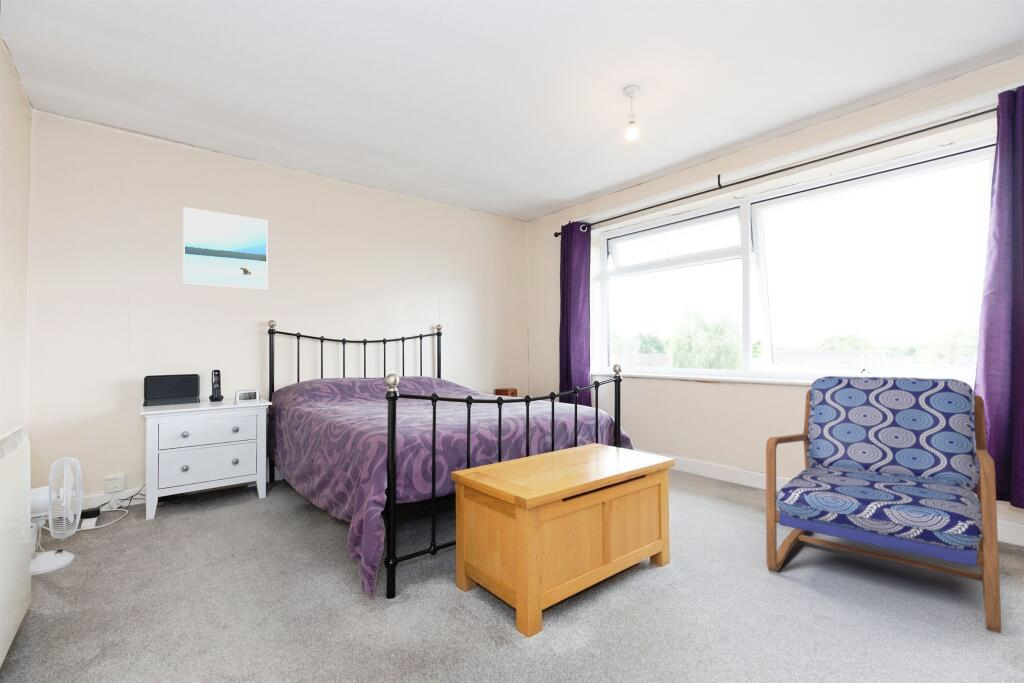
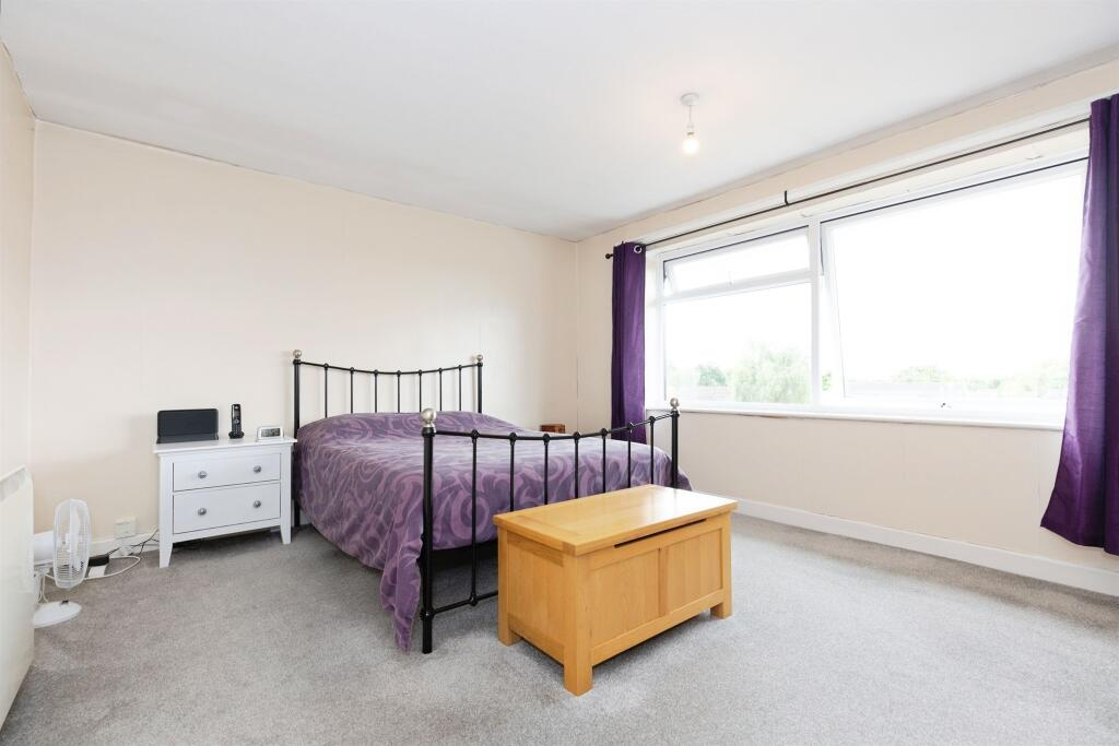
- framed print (227, 250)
- armchair (878, 471)
